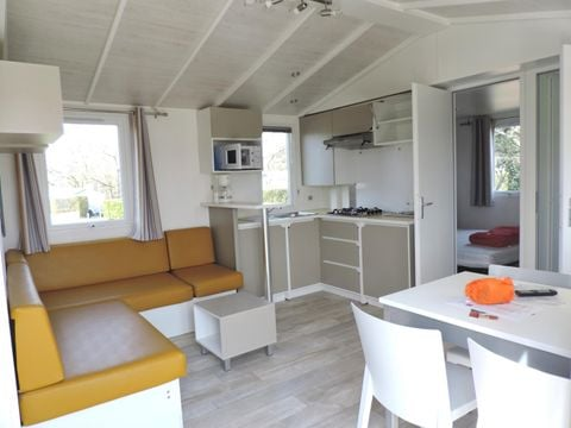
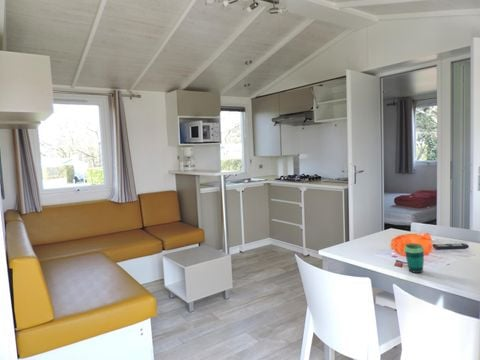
+ cup (414, 258)
